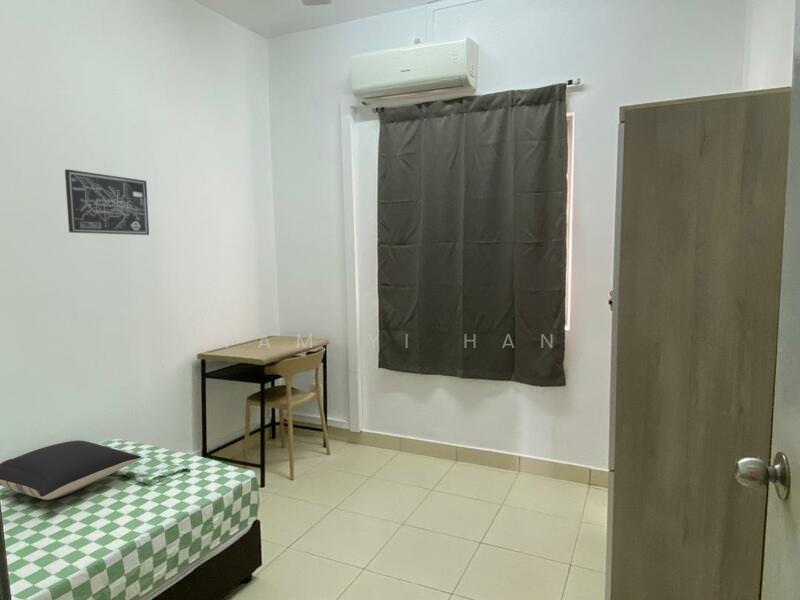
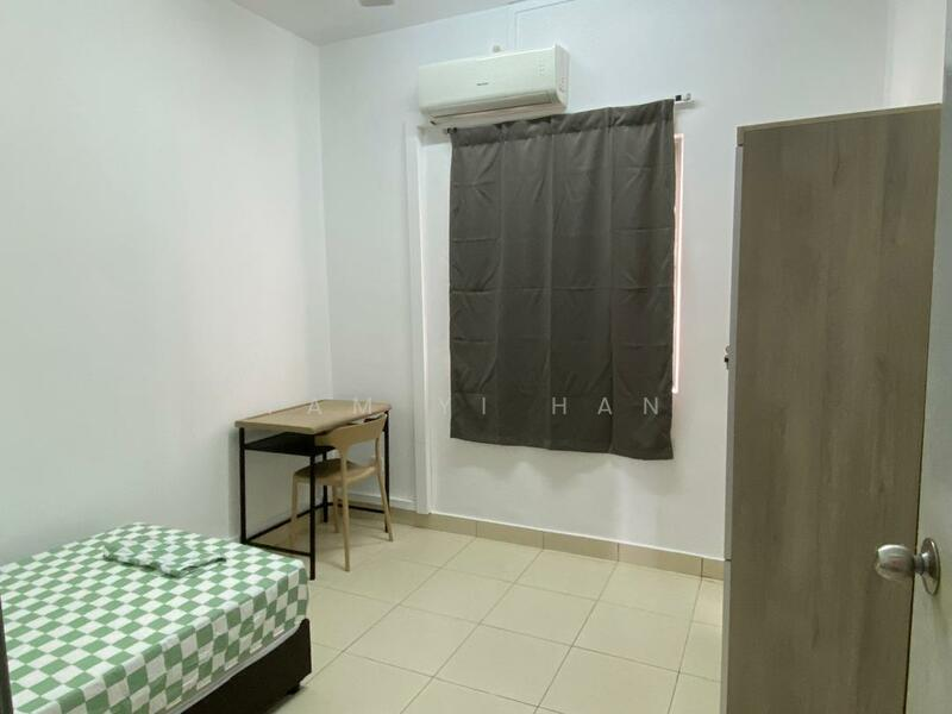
- pillow (65, 466)
- wall art (110, 204)
